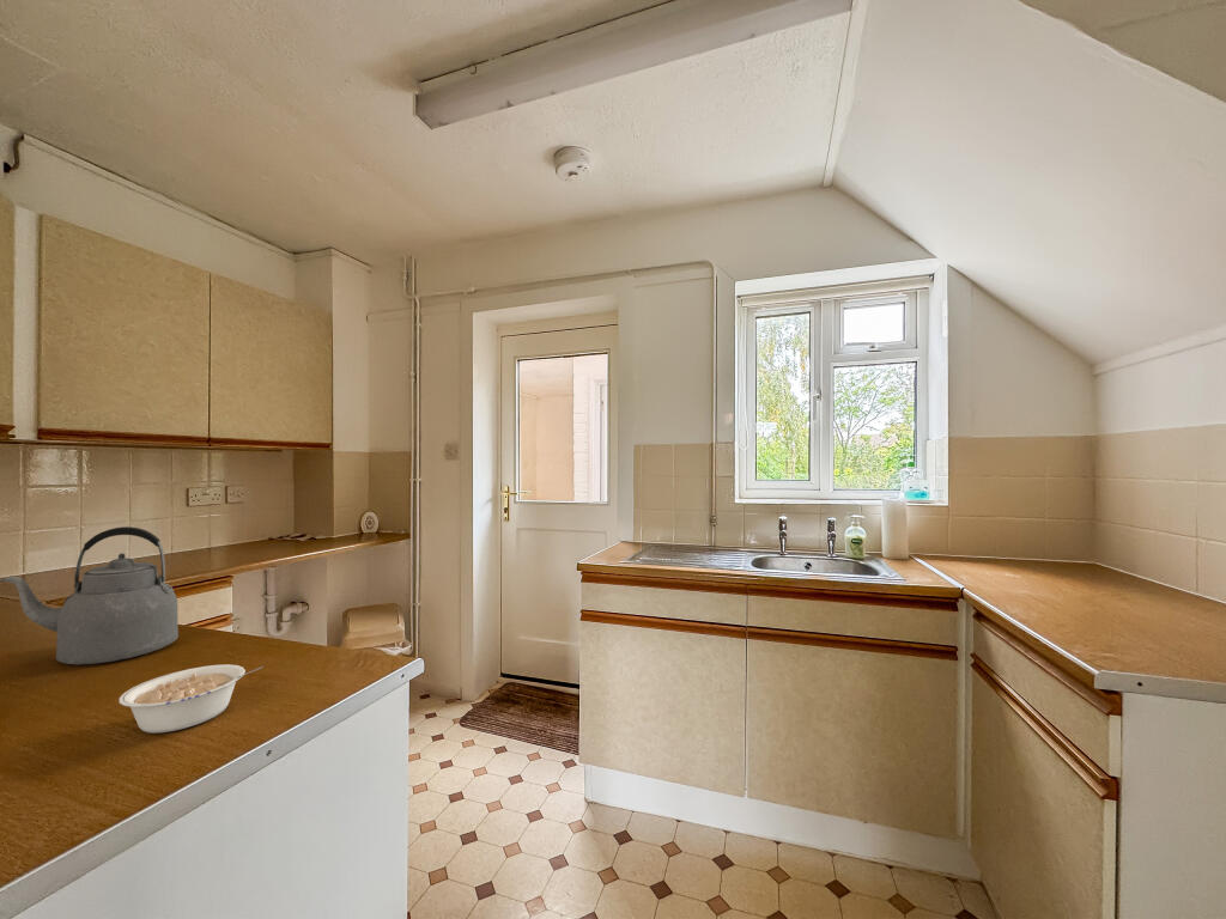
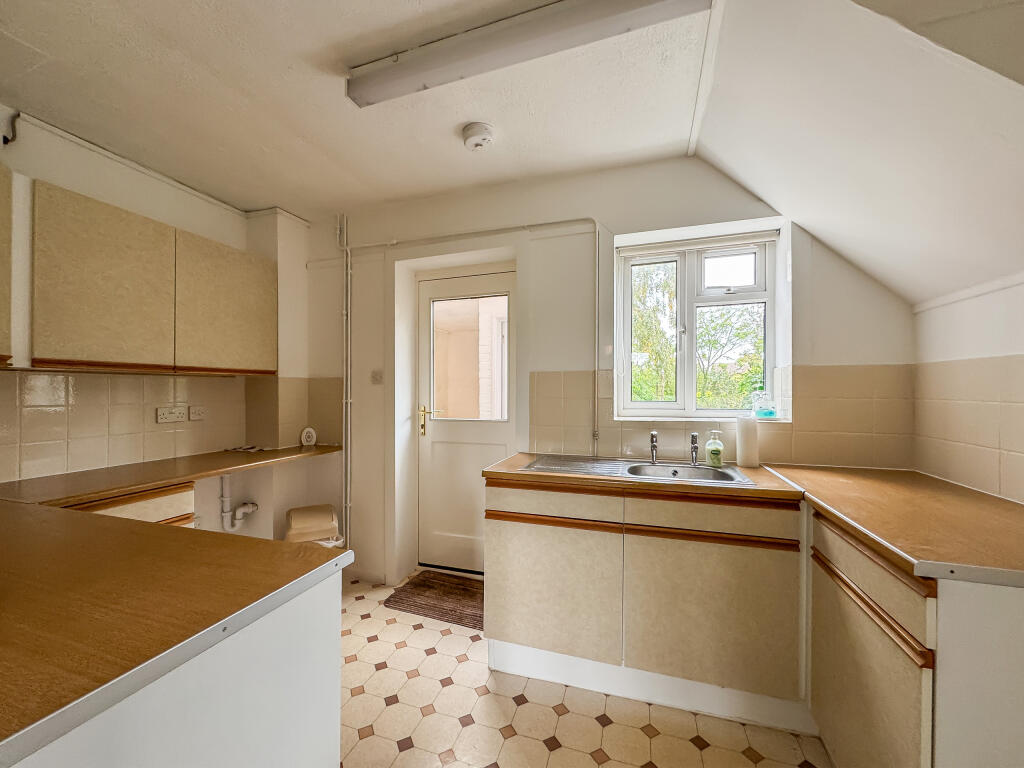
- kettle (92, 590)
- legume (190, 694)
